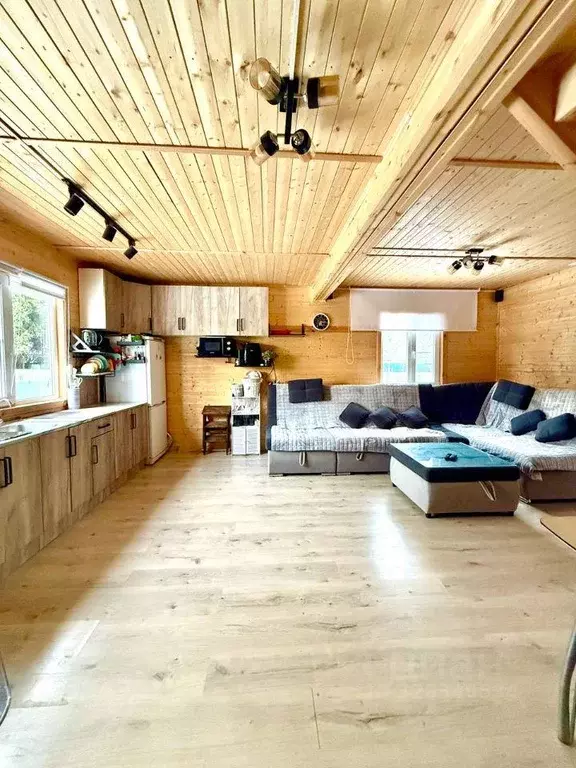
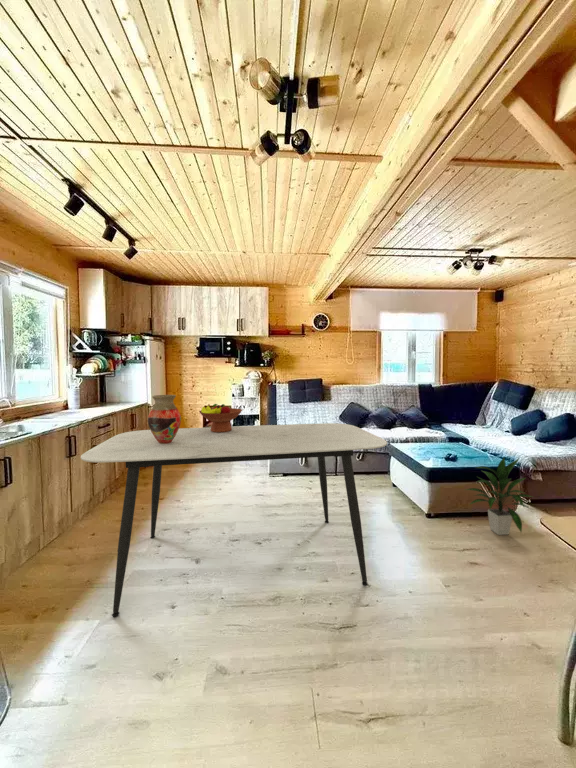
+ fruit bowl (221, 416)
+ indoor plant (500, 495)
+ vase (164, 418)
+ dining table (244, 460)
